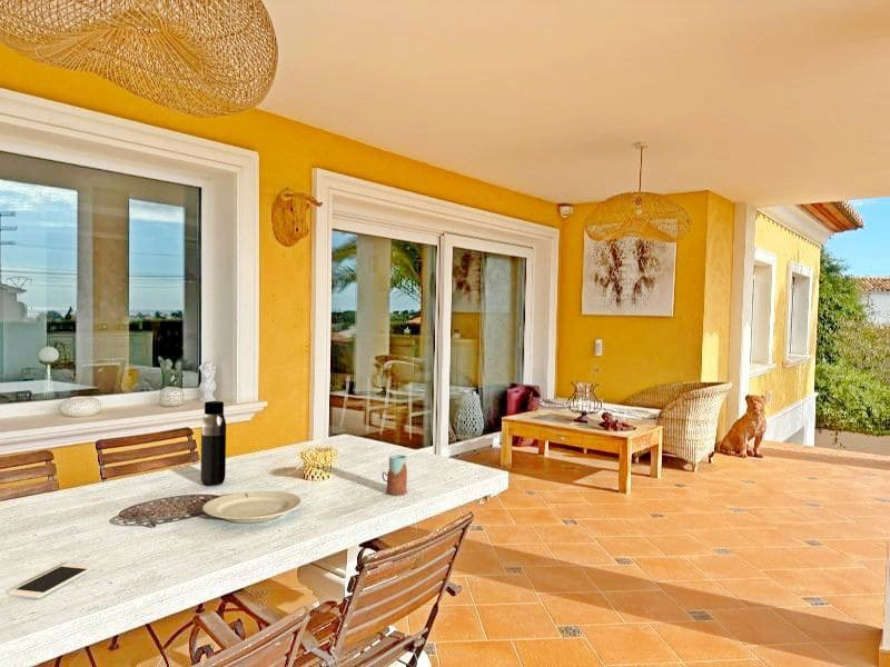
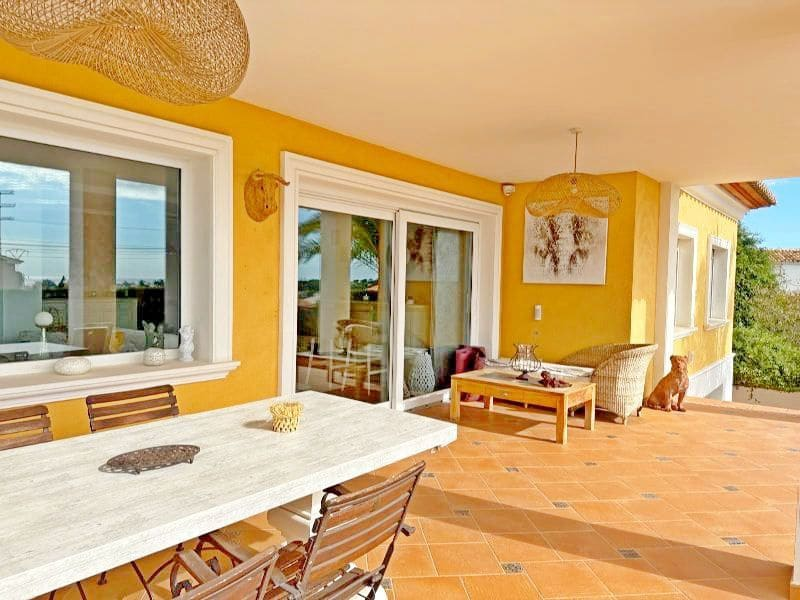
- water bottle (214, 442)
- cell phone (53, 579)
- chinaware (253, 507)
- drinking glass (393, 474)
